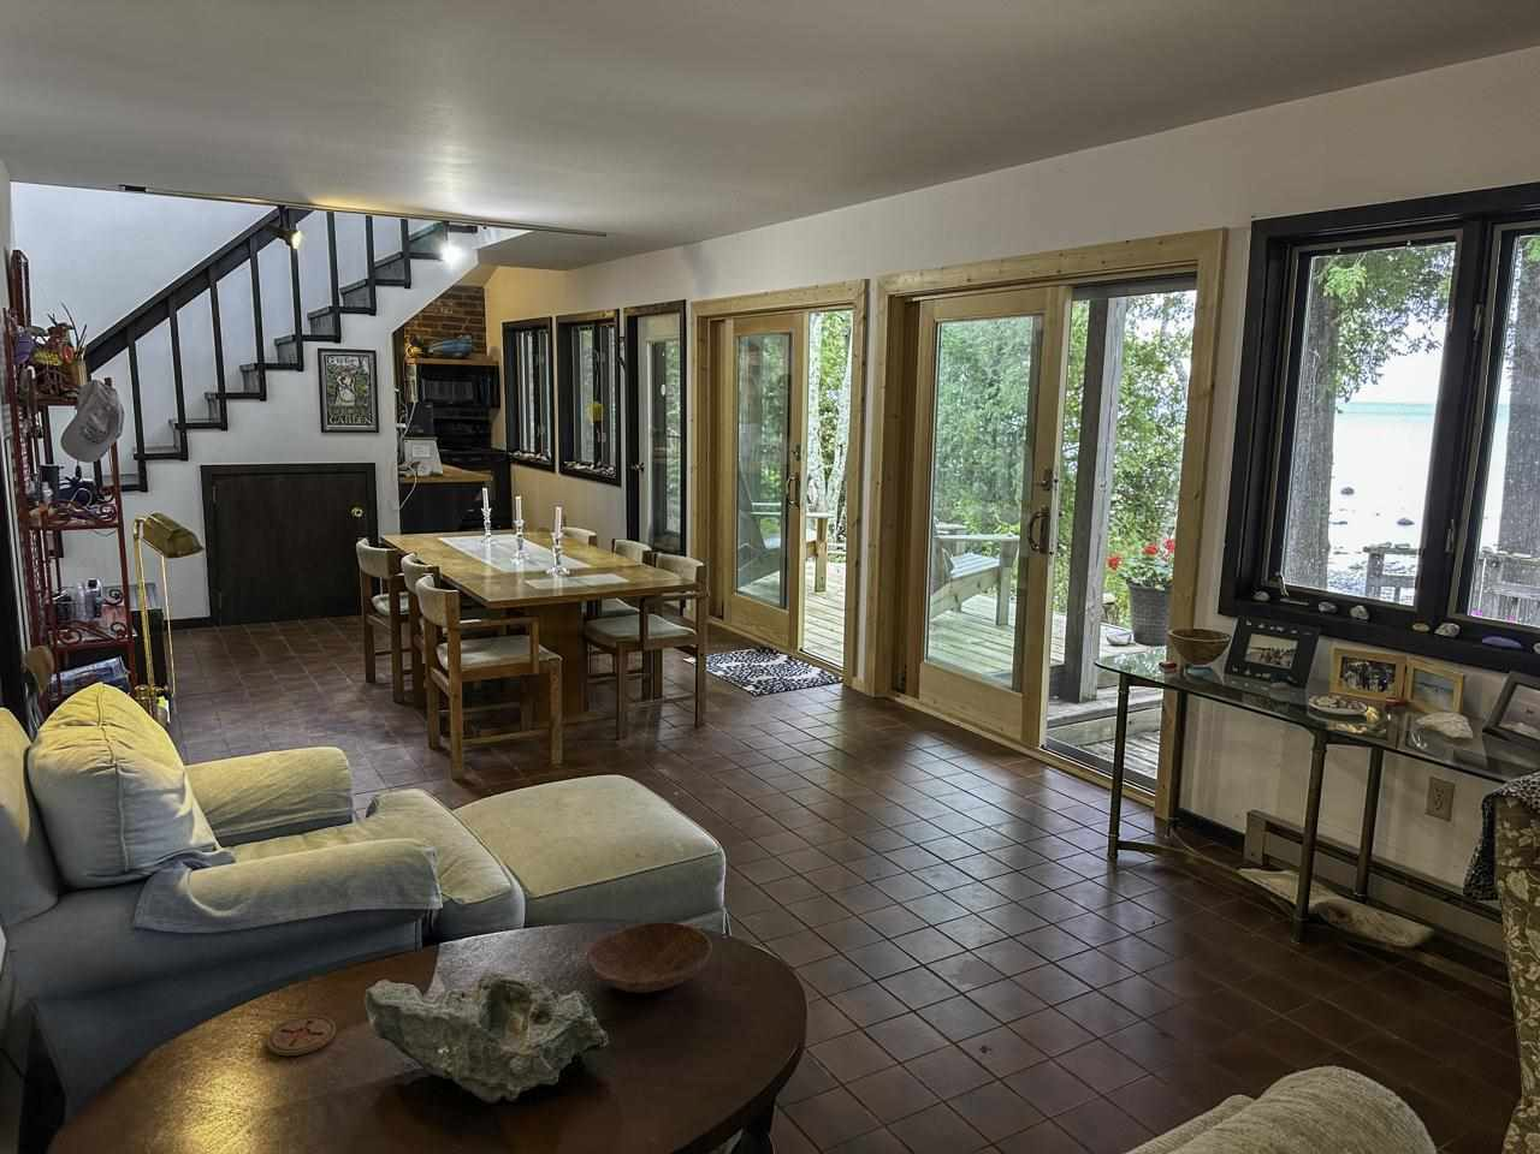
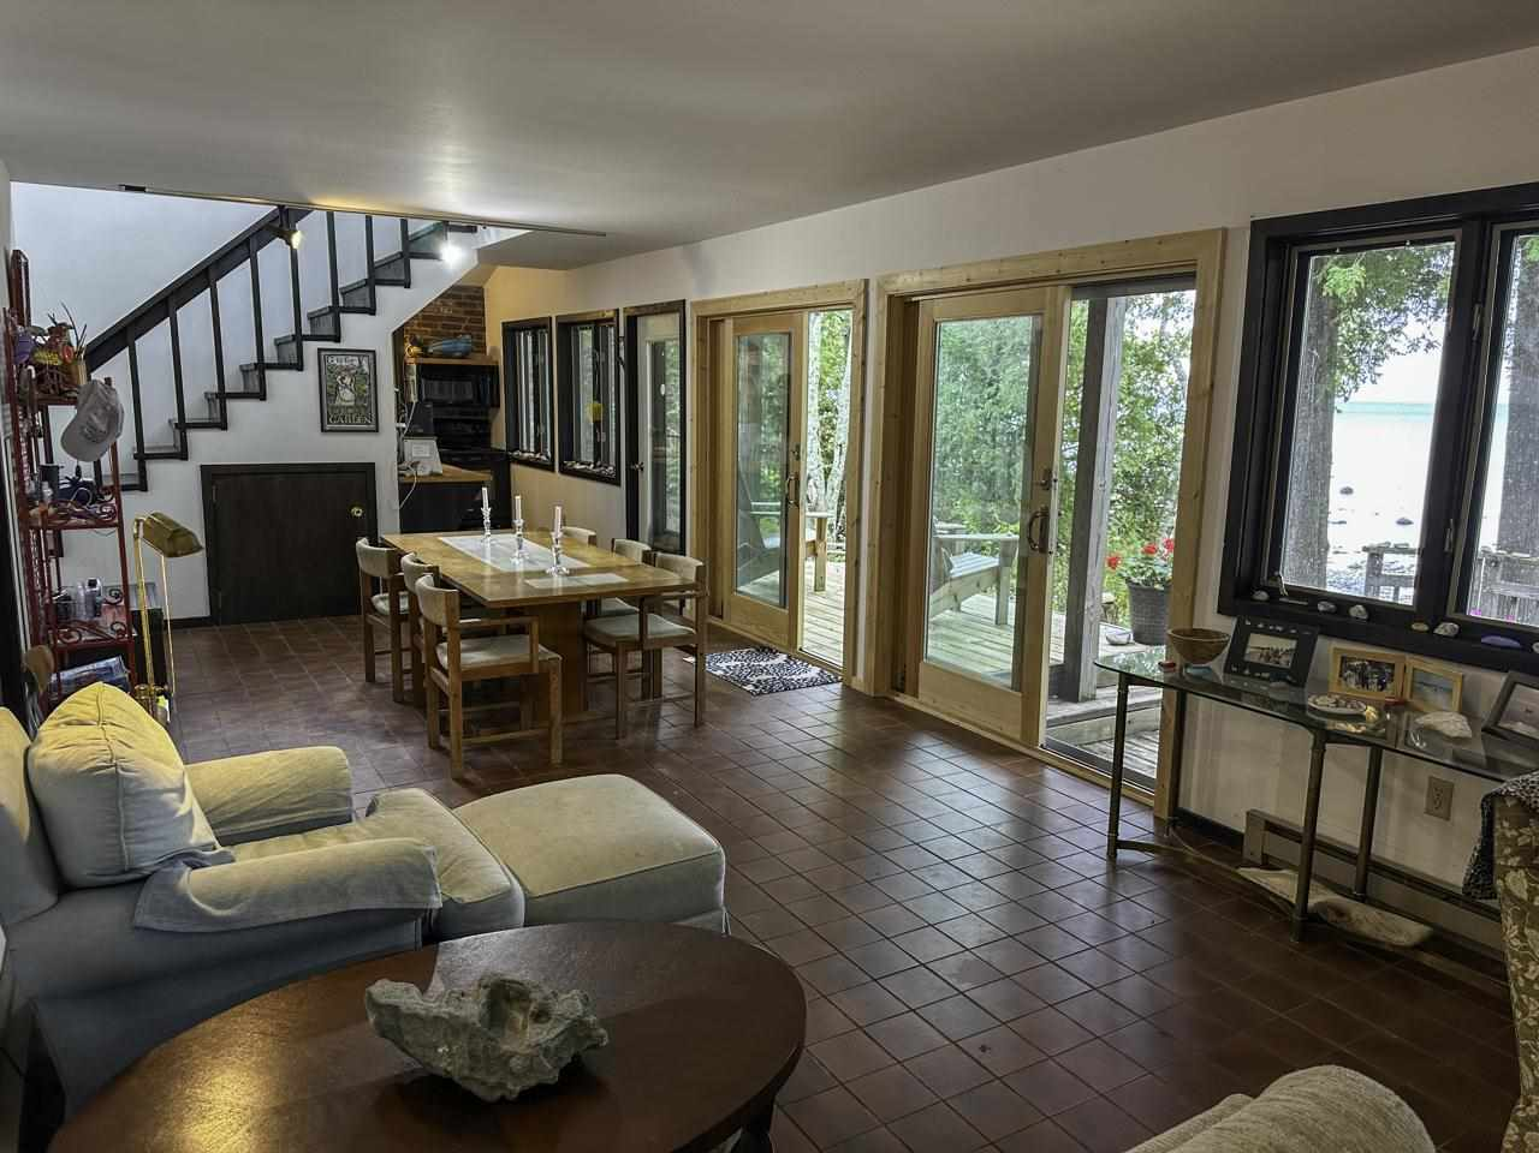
- coaster (301, 1035)
- bowl (650, 962)
